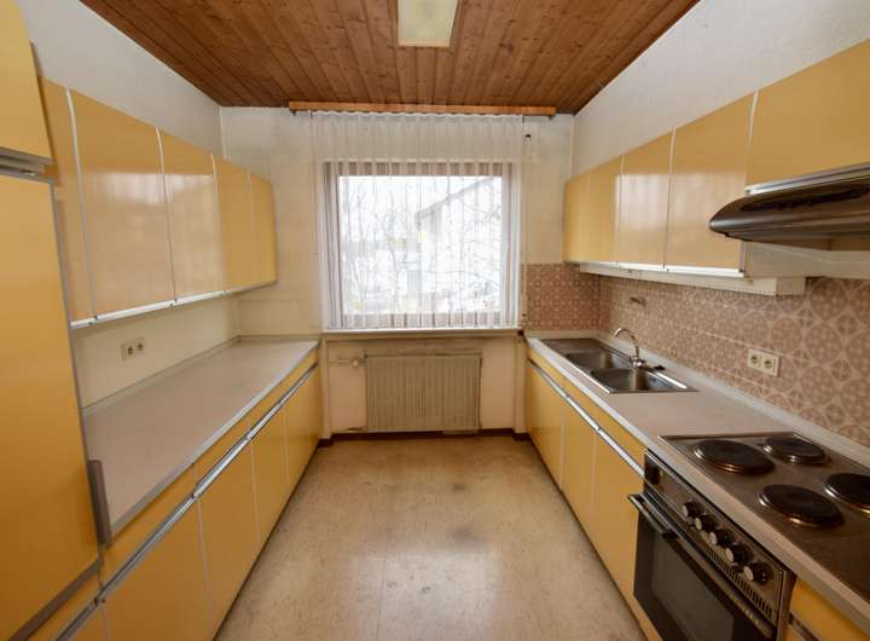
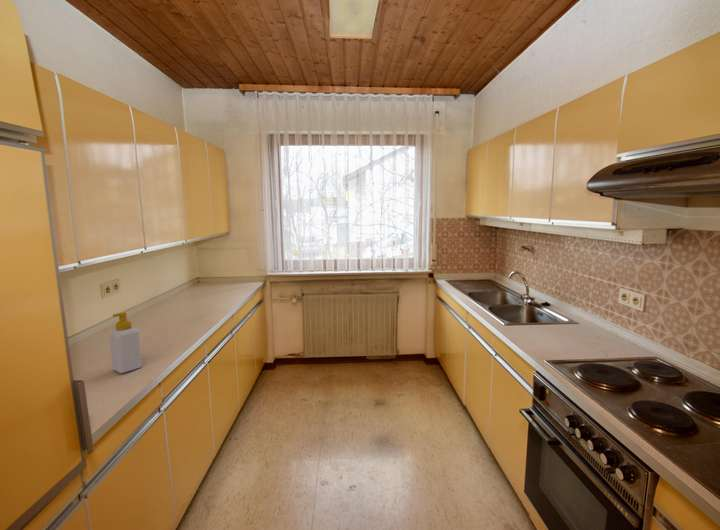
+ soap bottle (125, 341)
